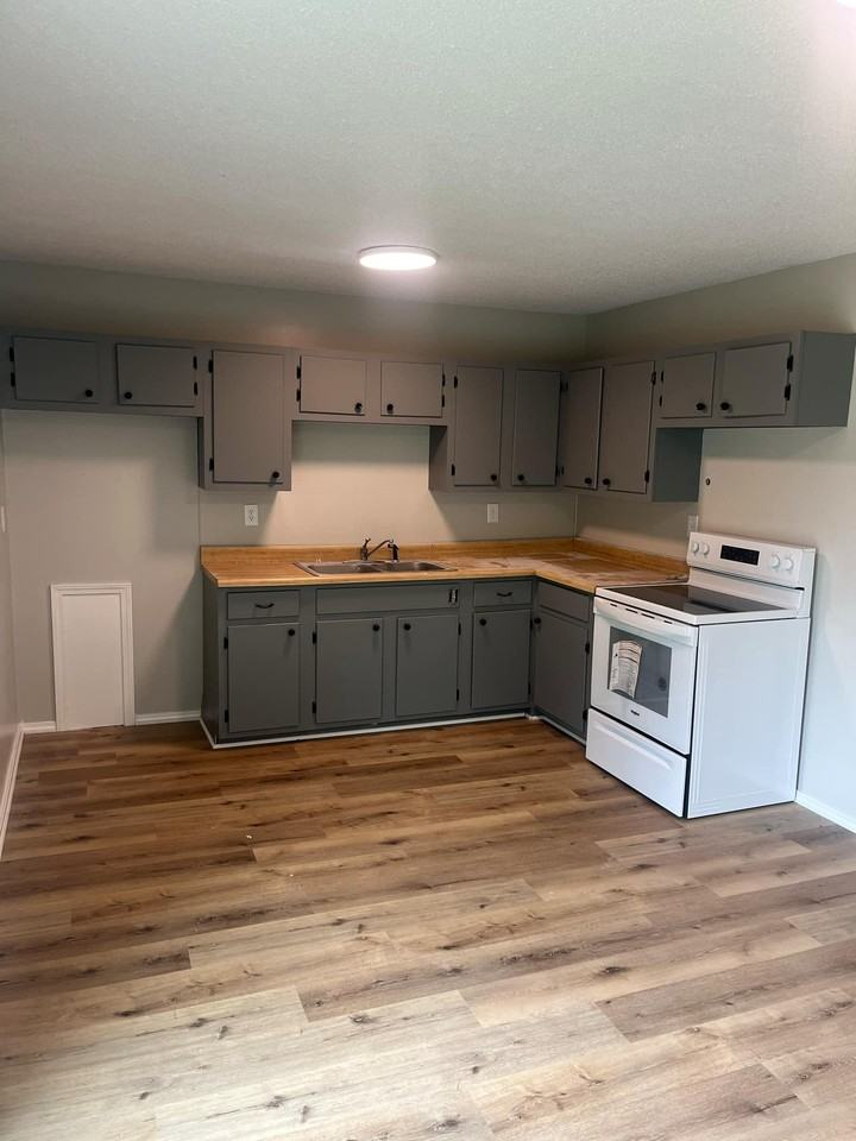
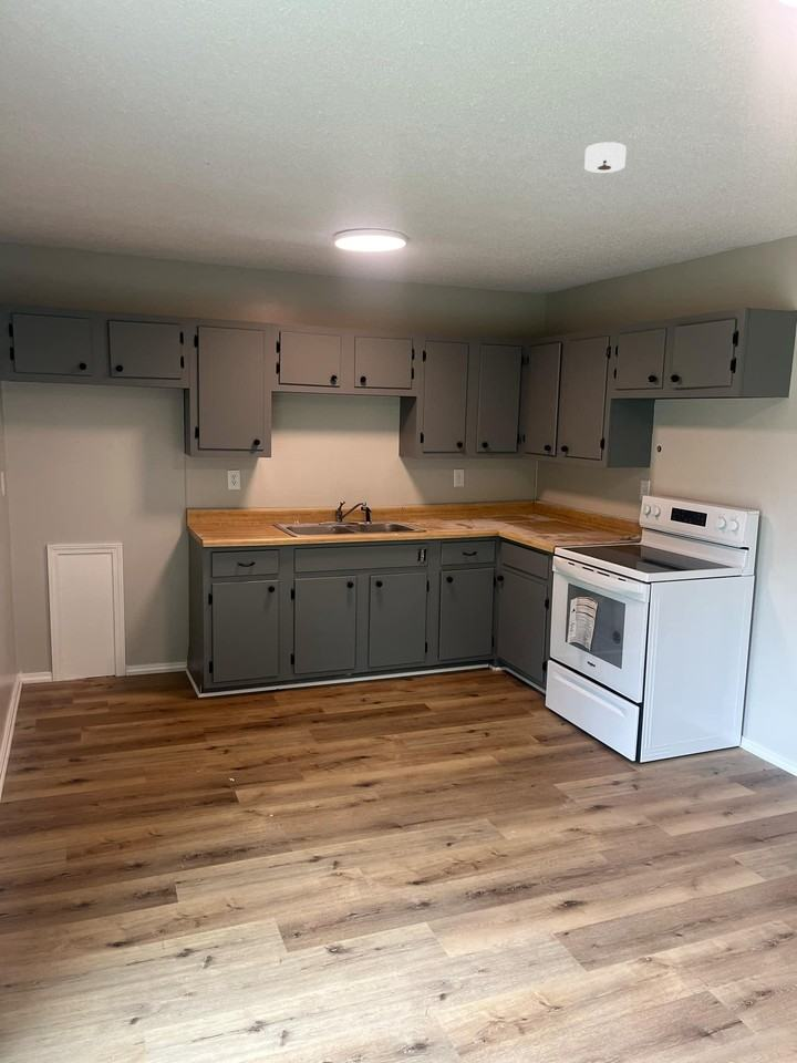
+ smoke detector (604, 158)
